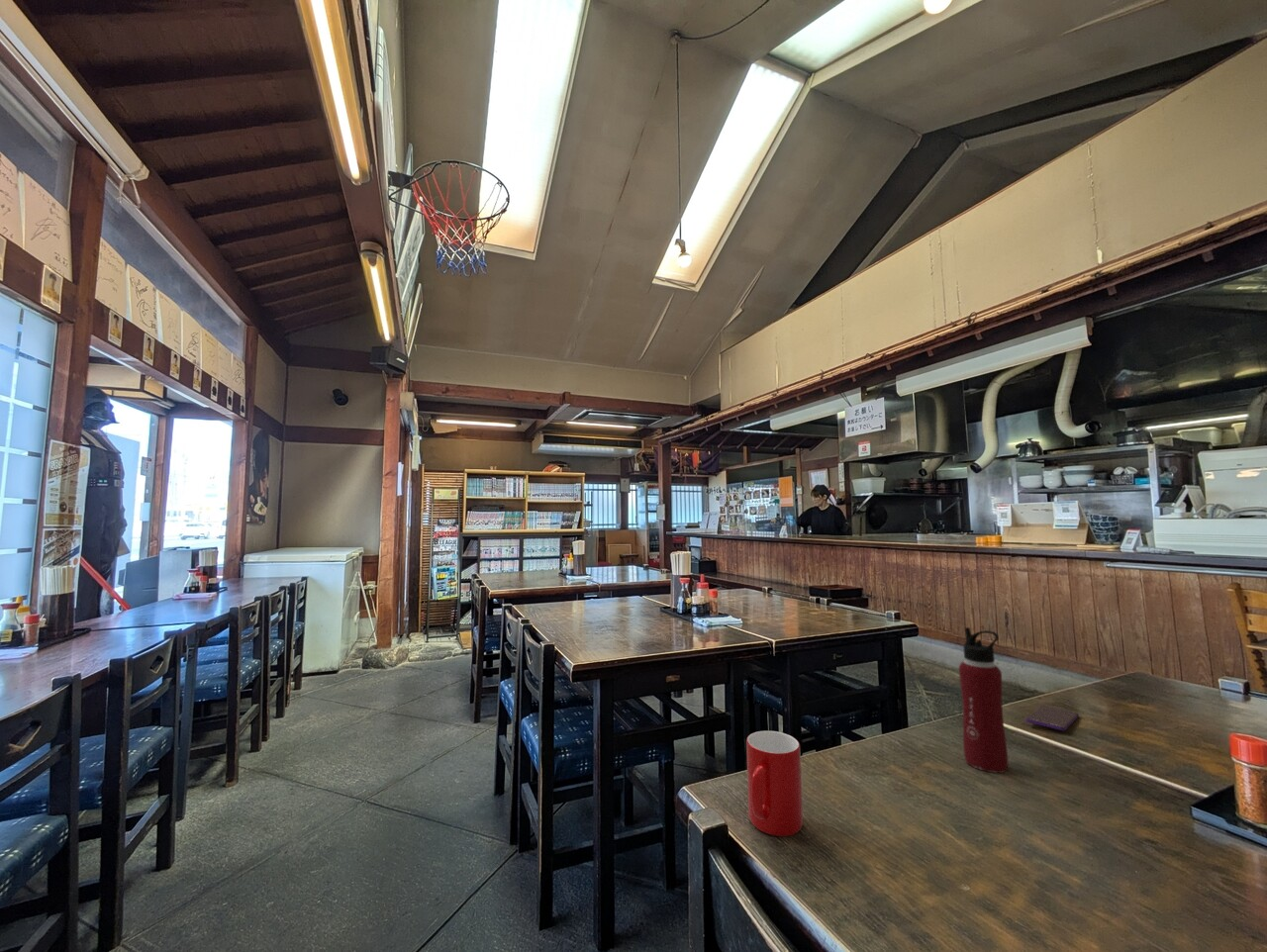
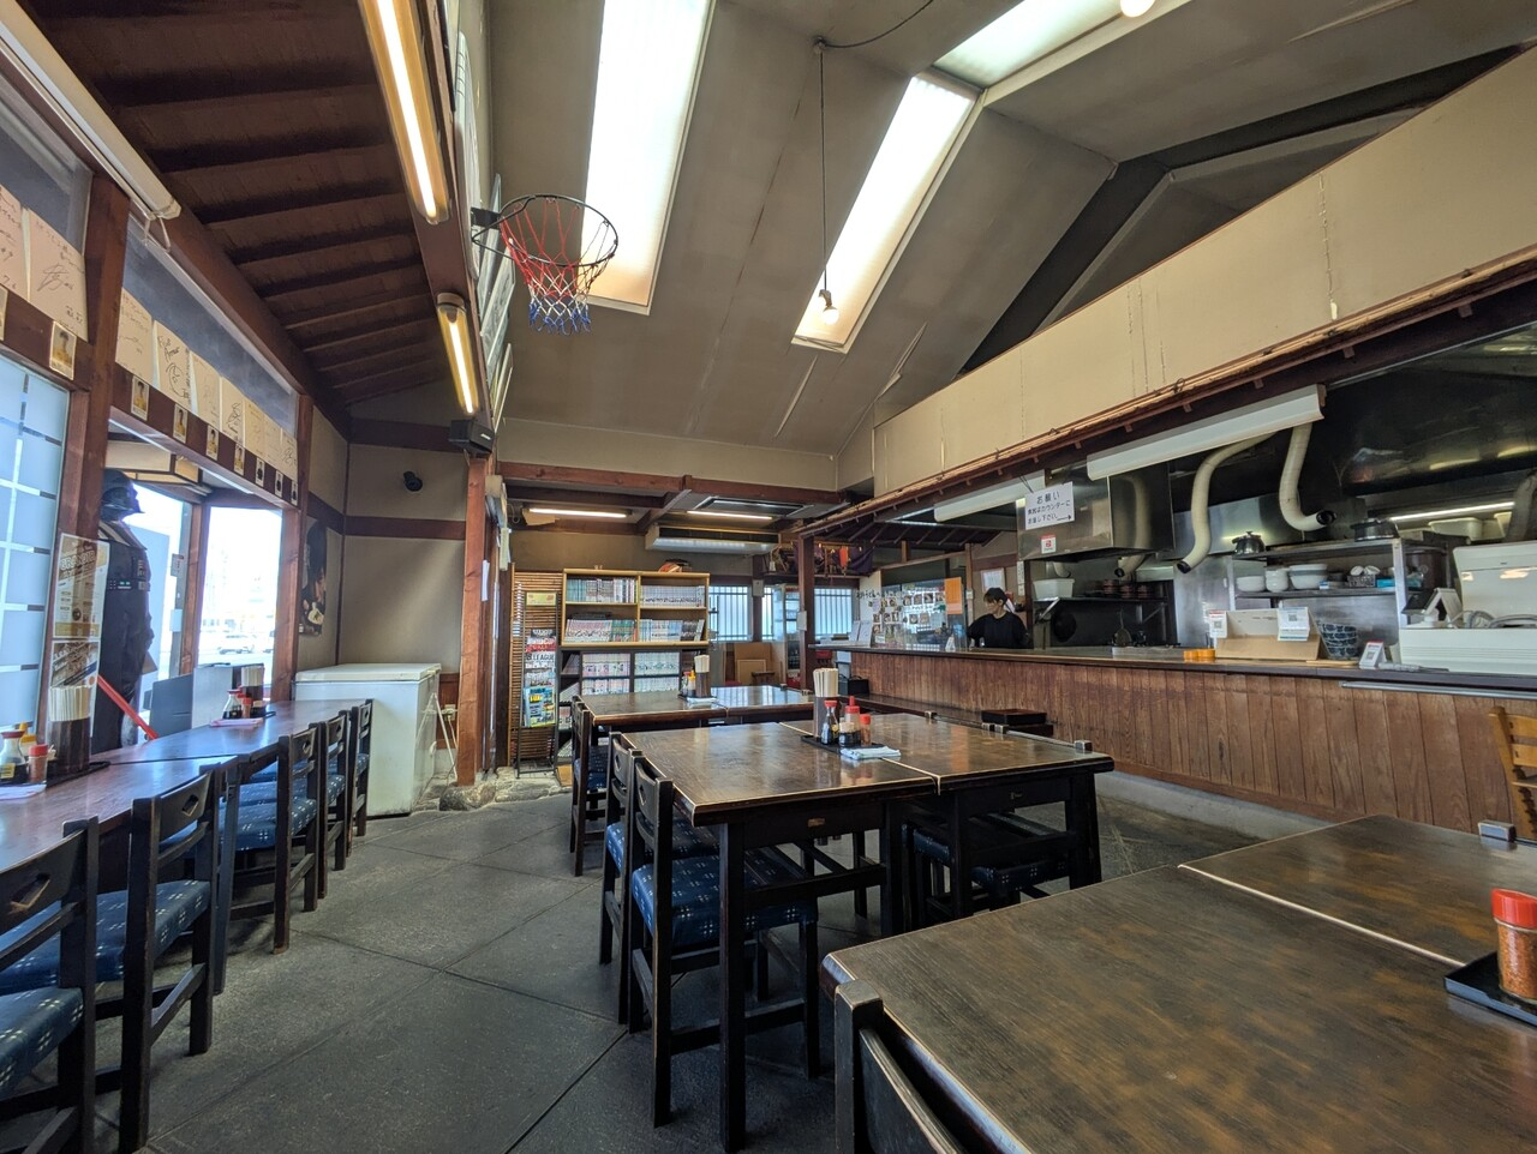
- smartphone (1052, 716)
- cup (767, 784)
- water bottle (981, 696)
